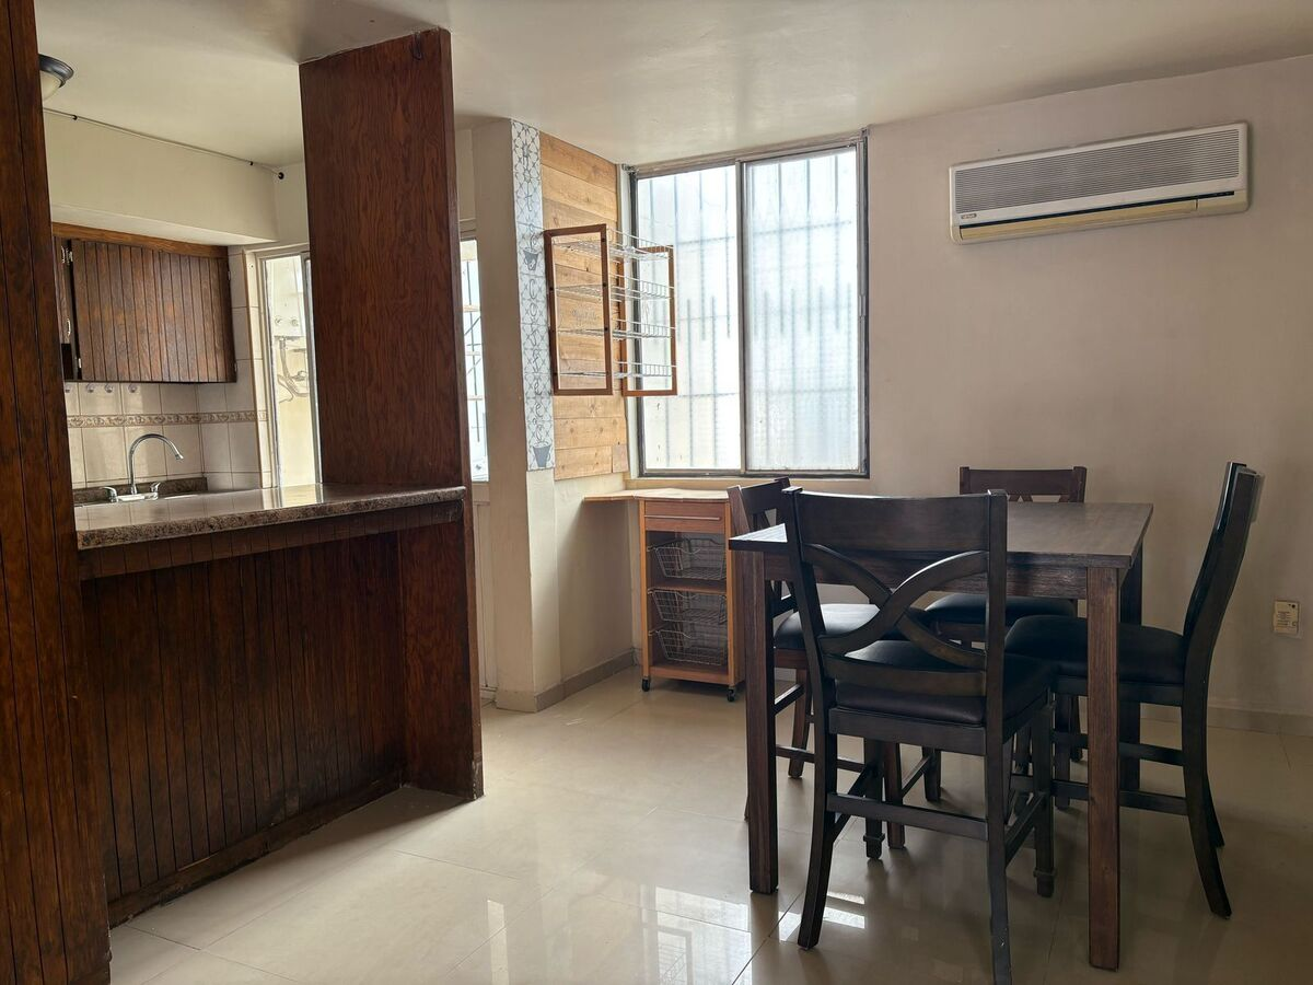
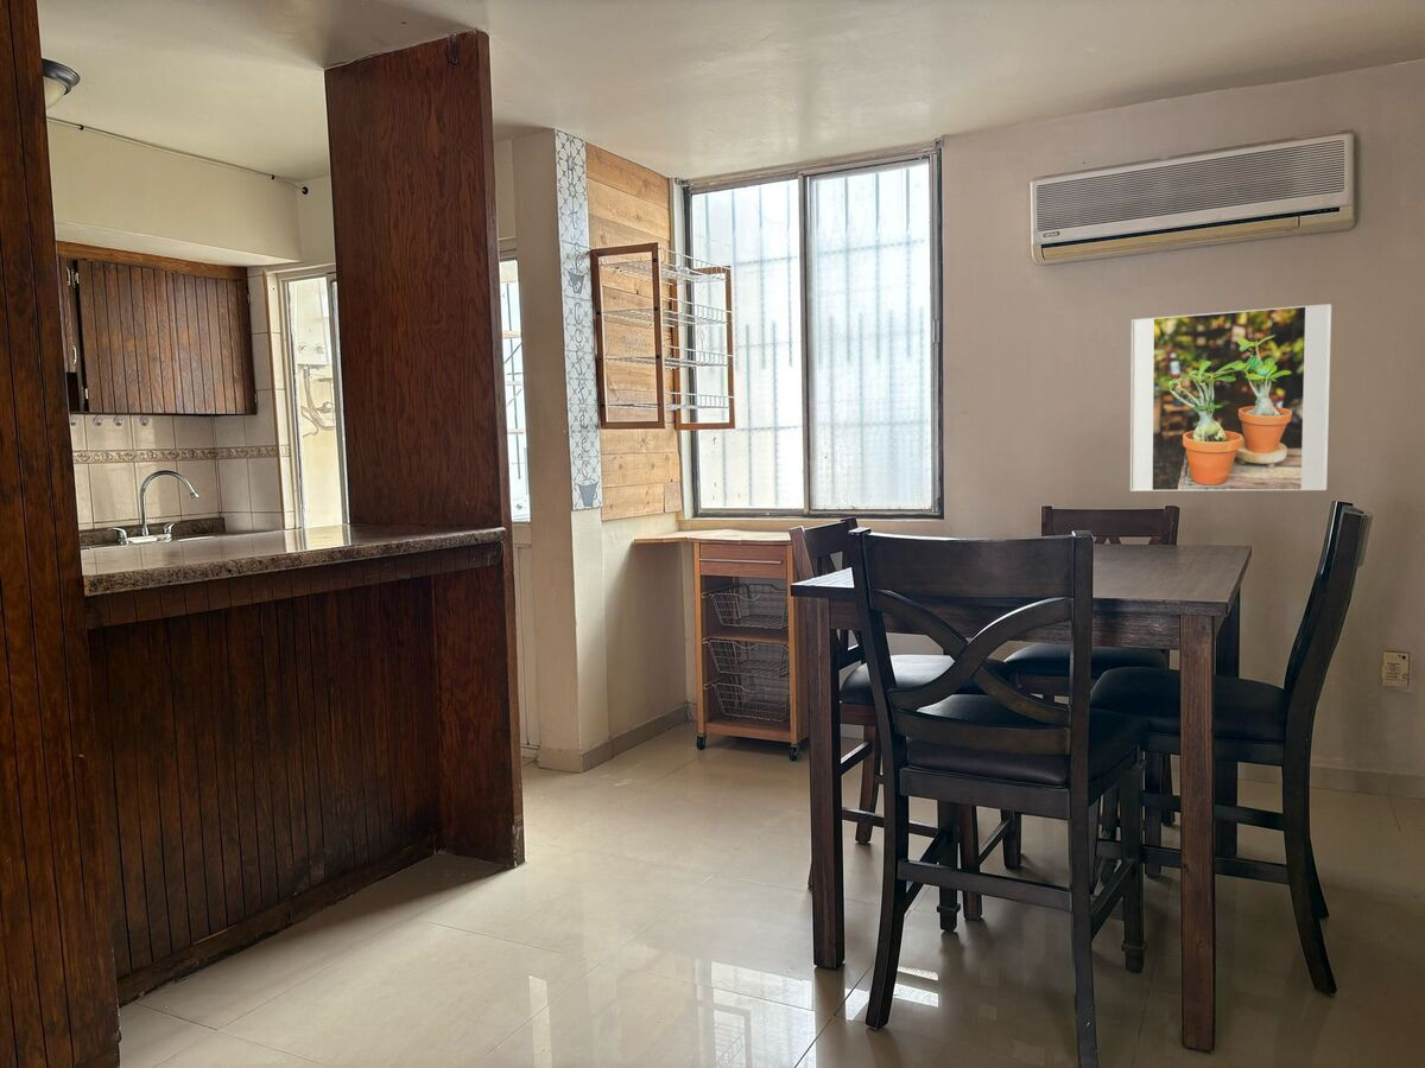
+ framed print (1226, 401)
